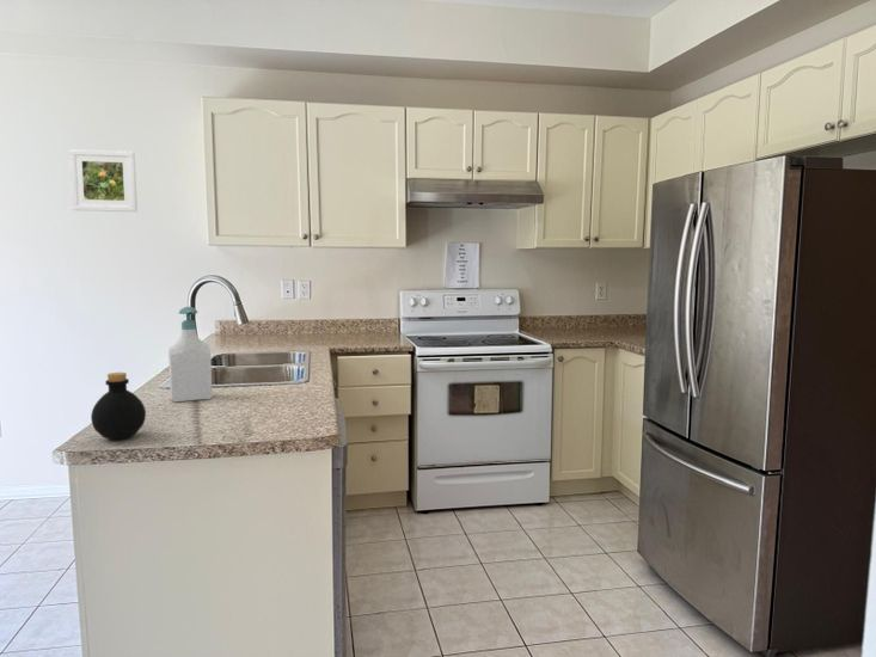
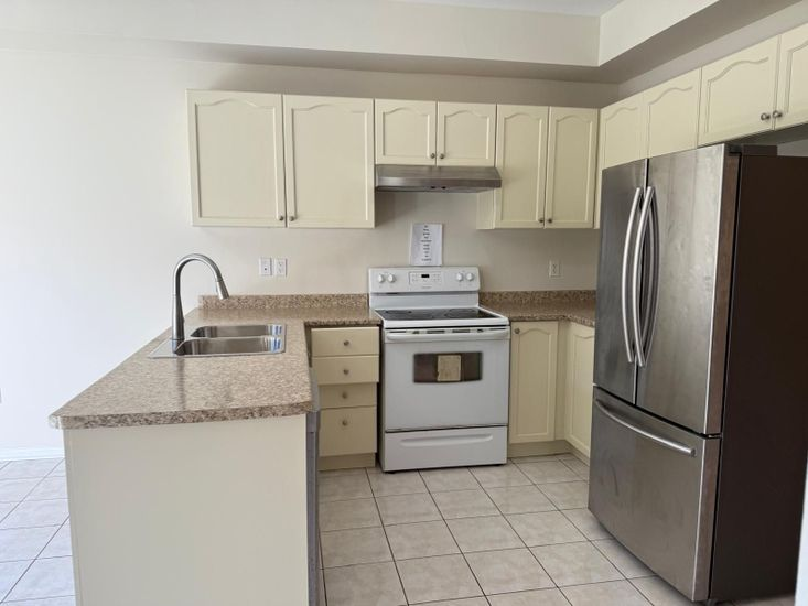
- bottle (118, 405)
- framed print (103, 180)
- soap bottle (190, 352)
